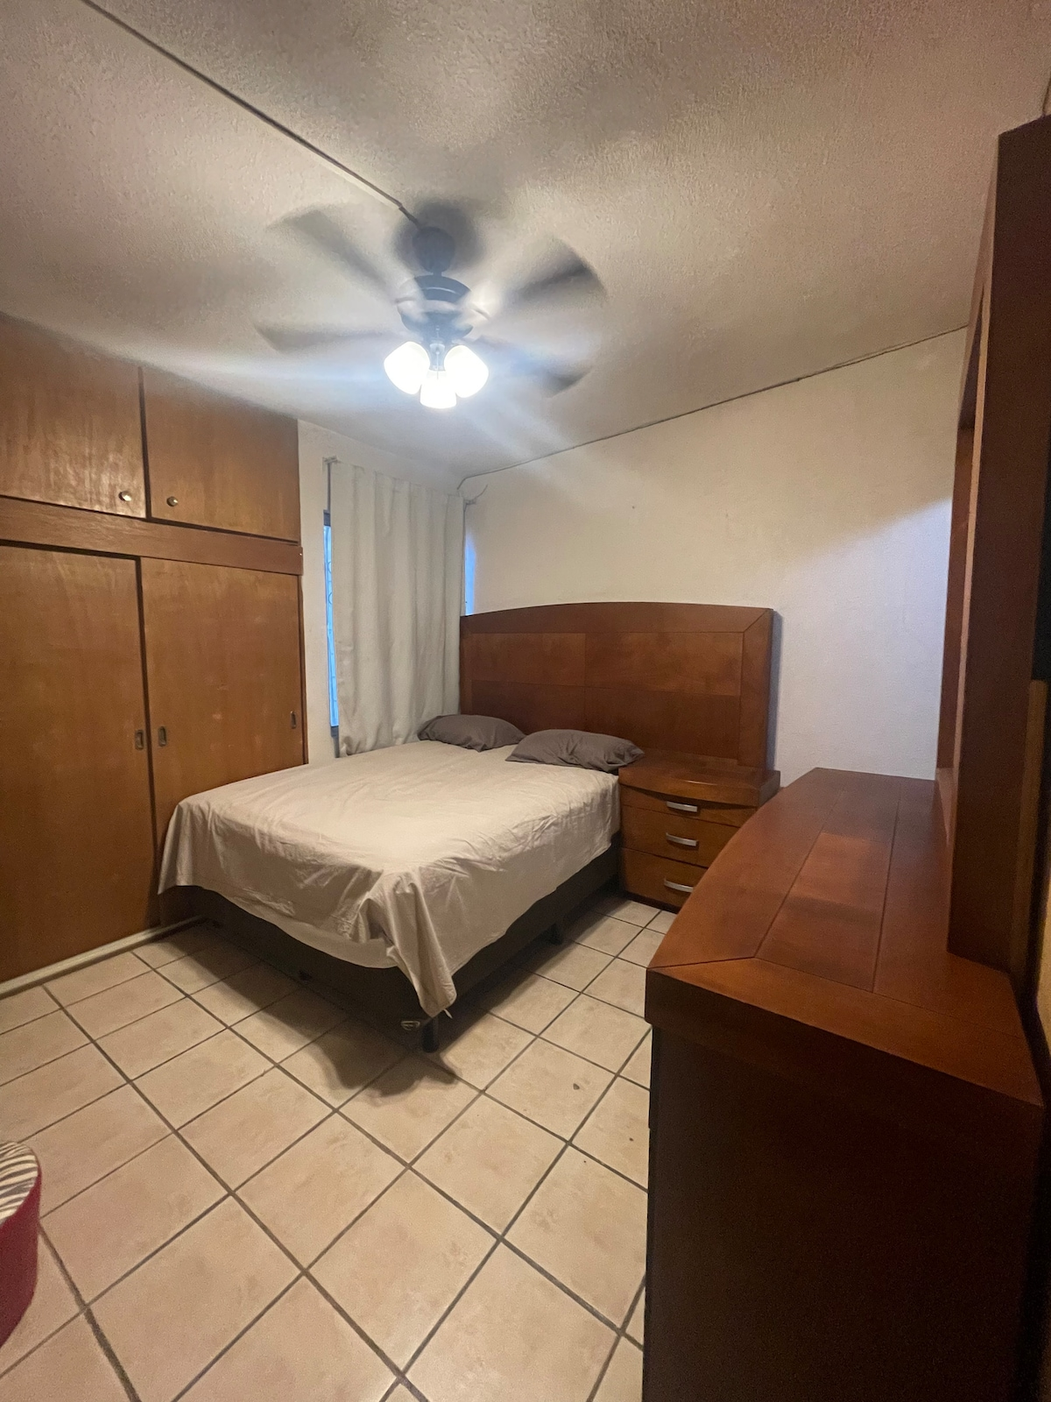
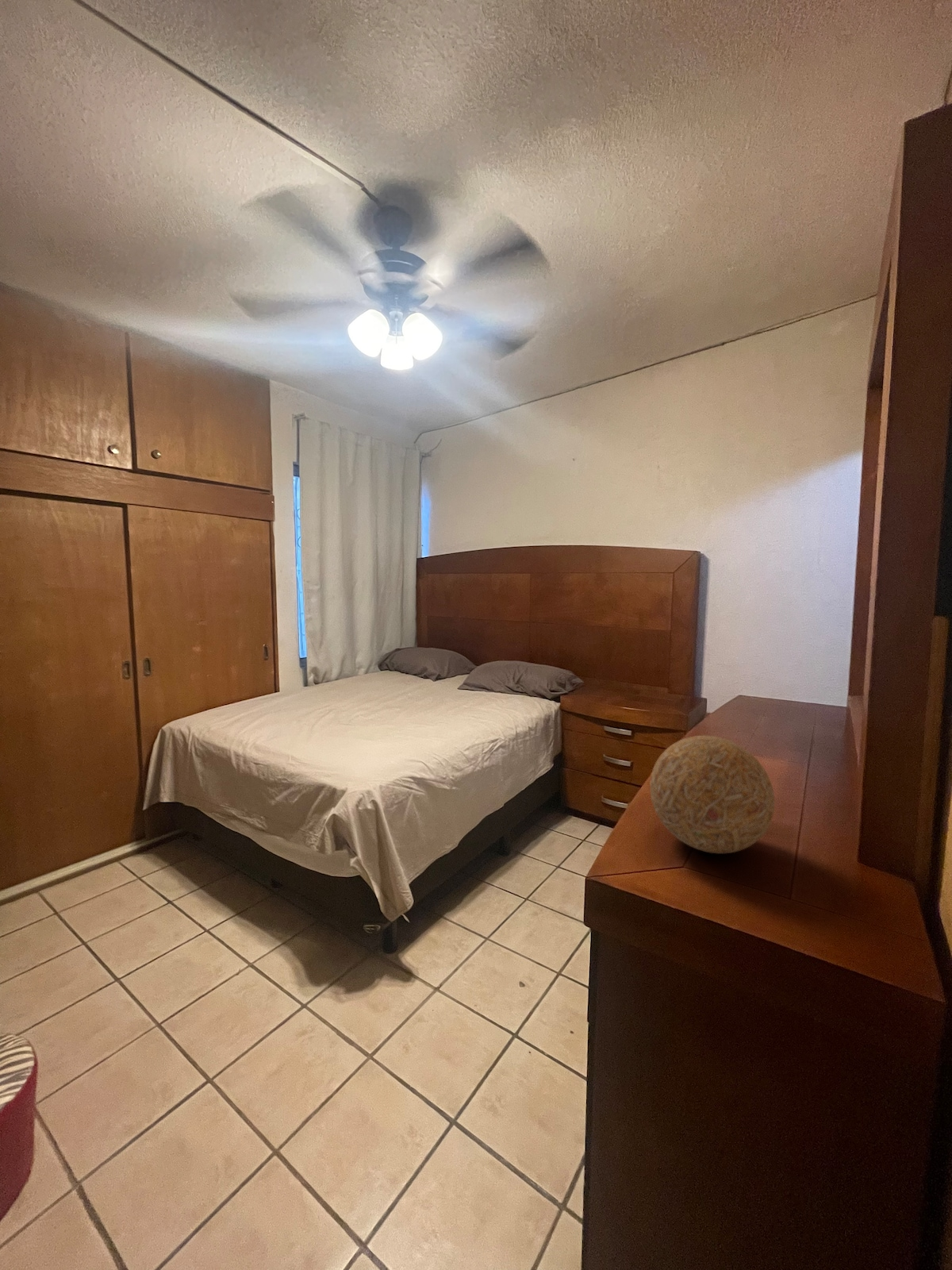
+ decorative ball (708, 792)
